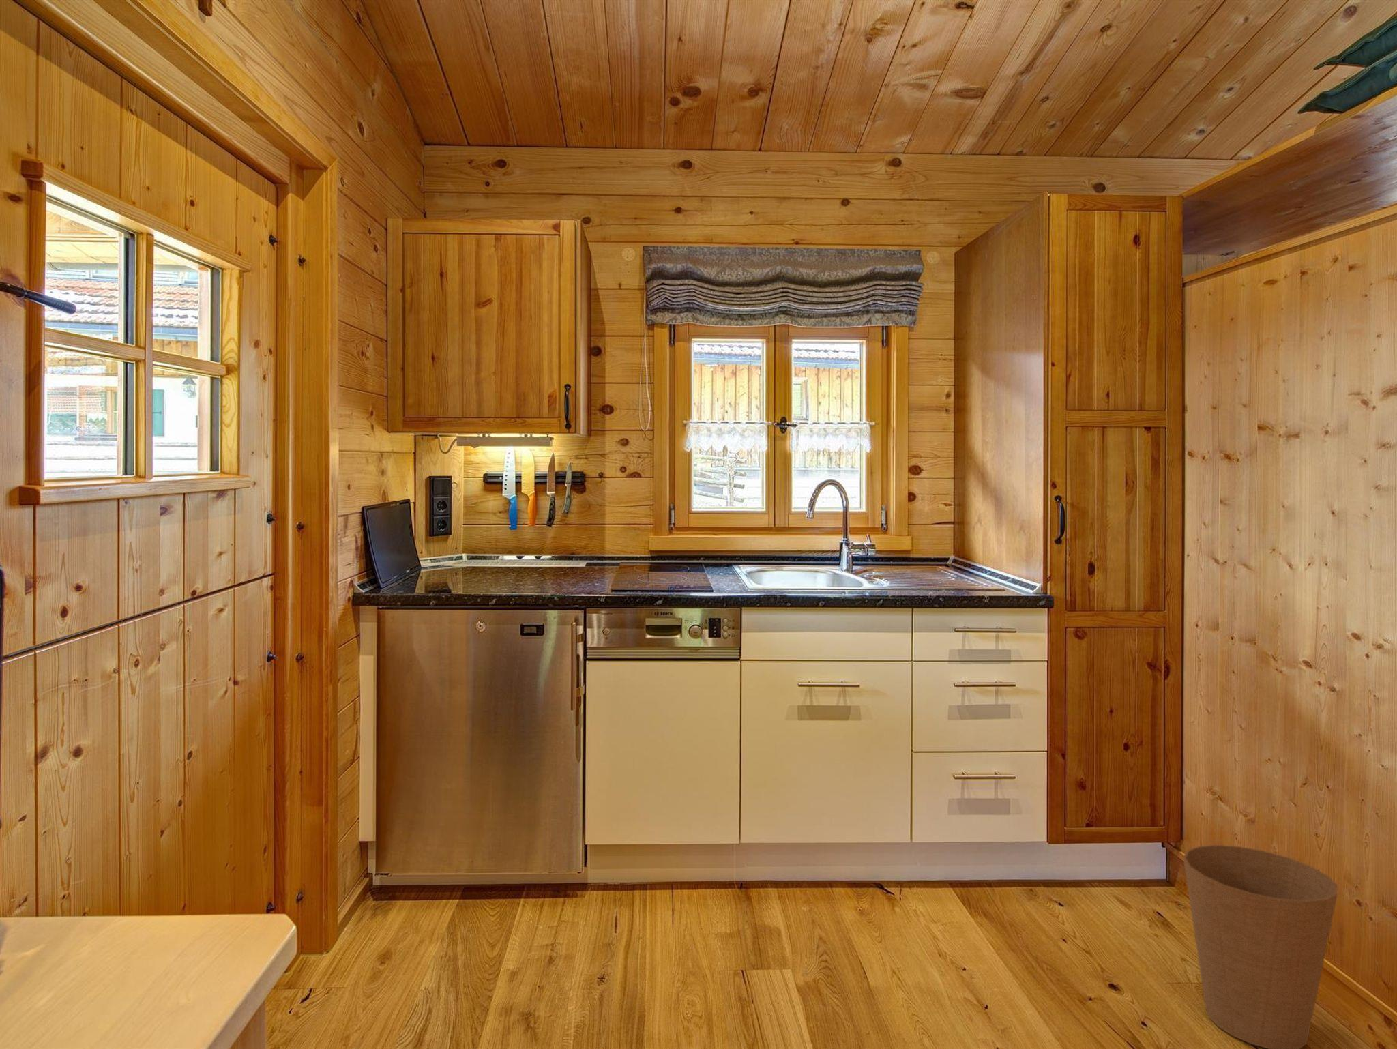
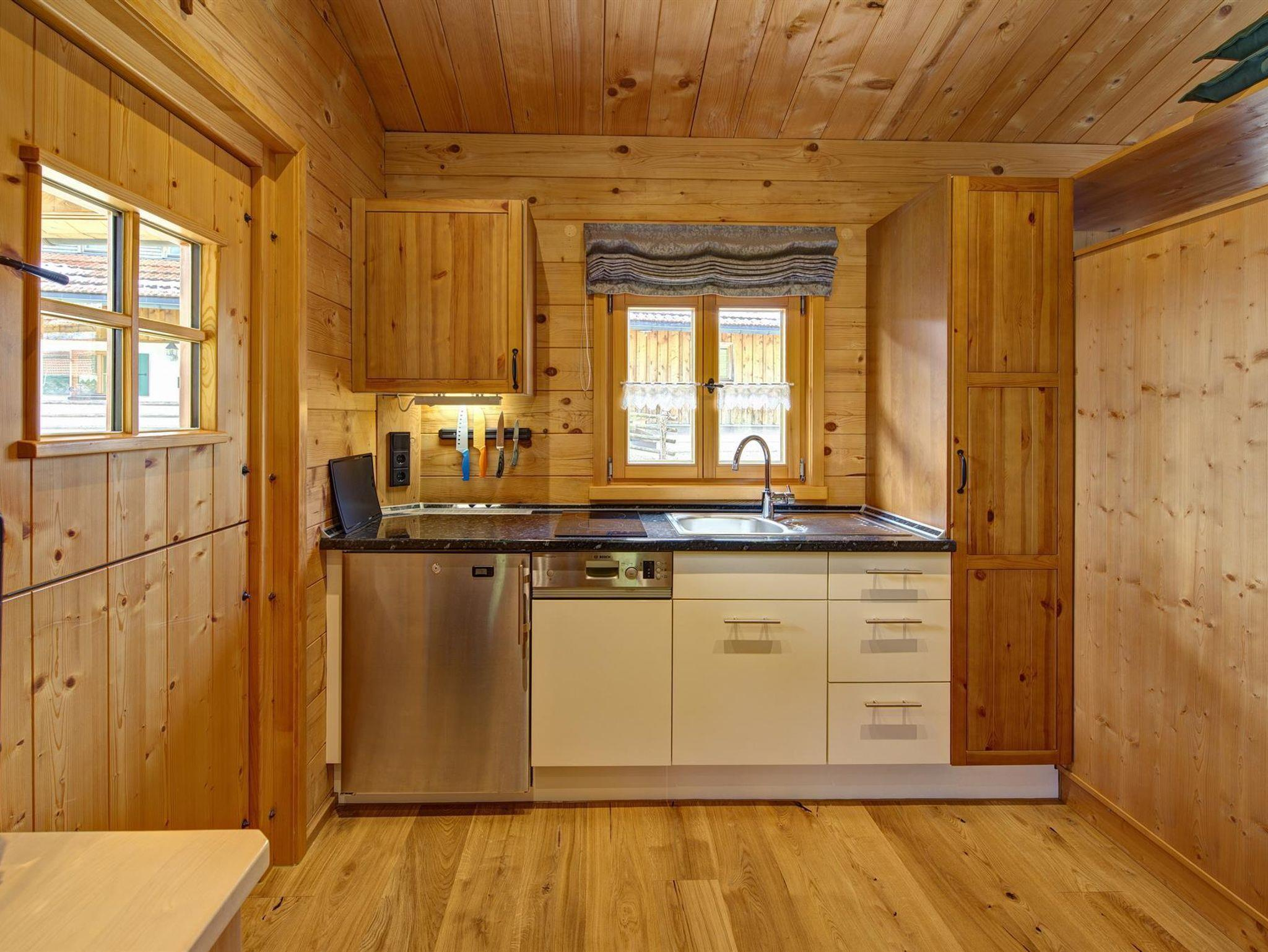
- trash bin (1256, 947)
